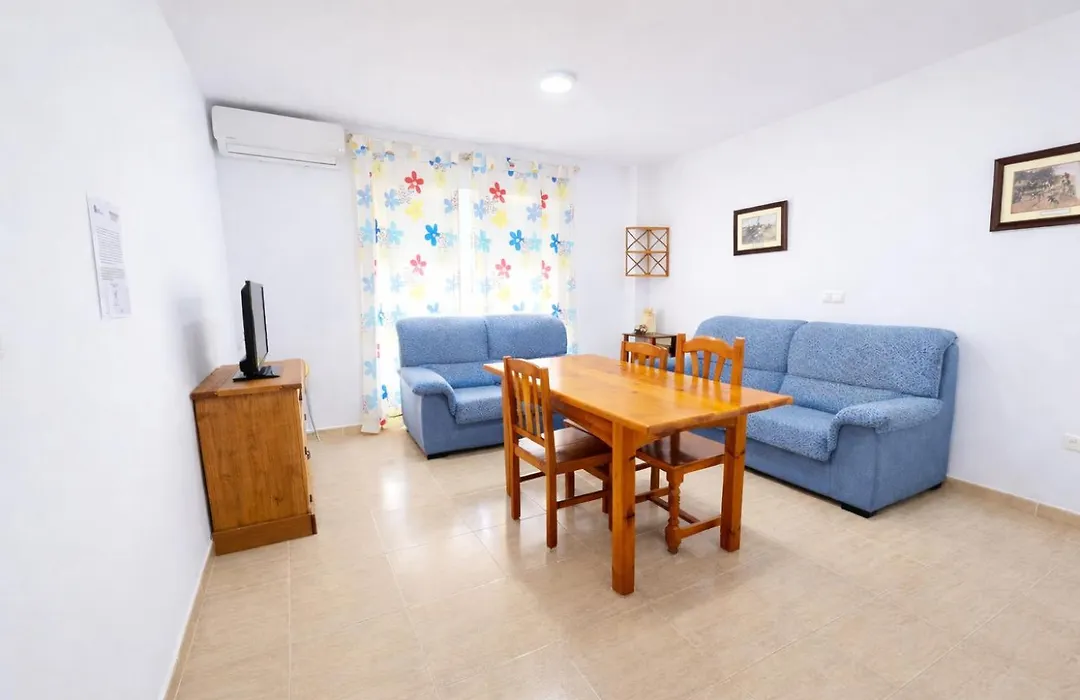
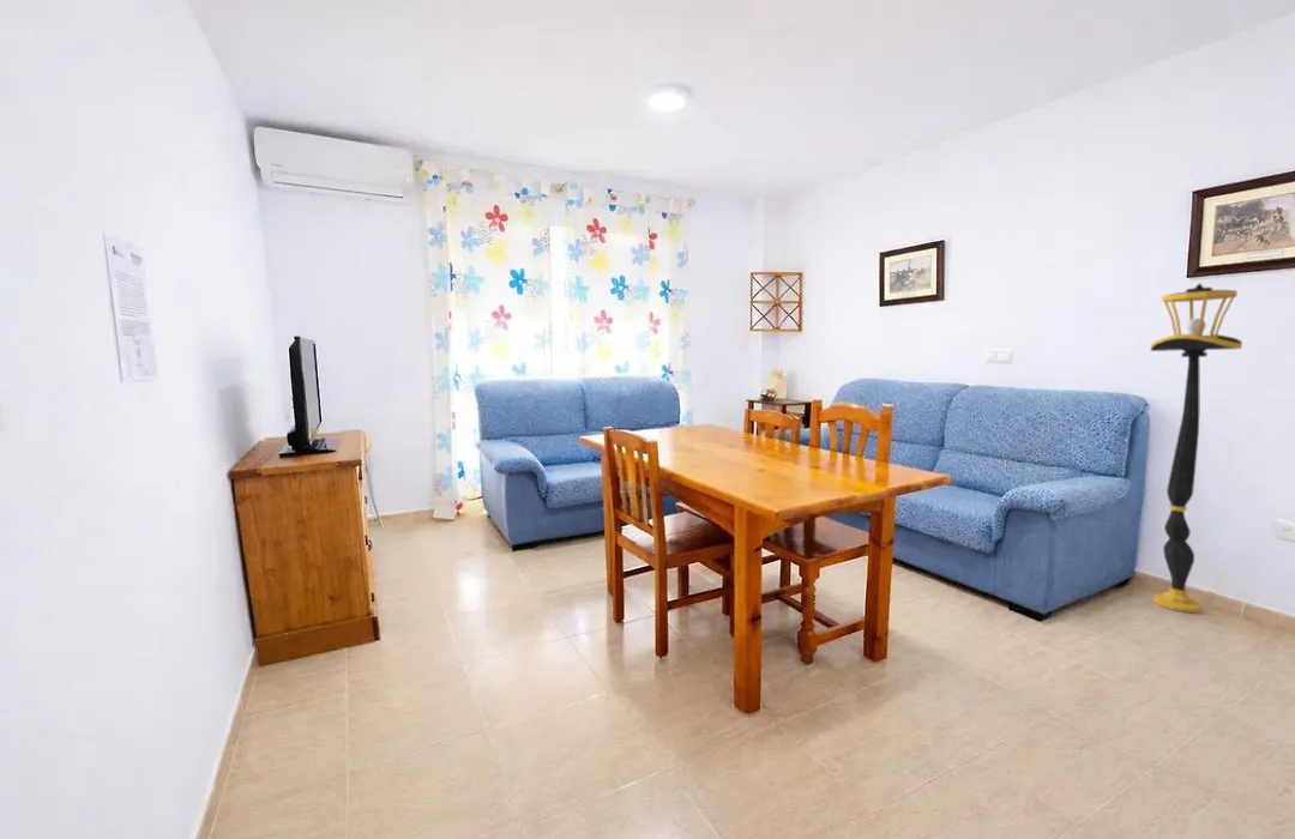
+ floor lamp (1186, 448)
